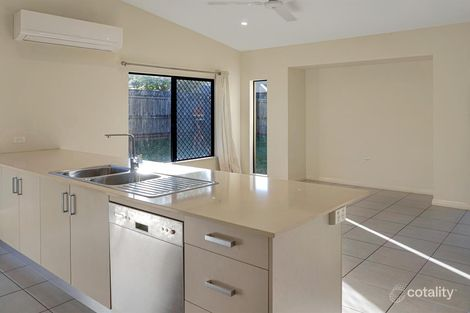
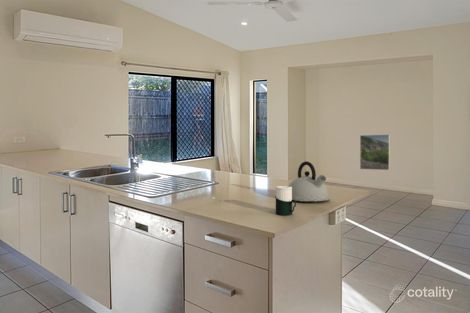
+ kettle (308, 180)
+ cup (286, 200)
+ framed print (374, 152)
